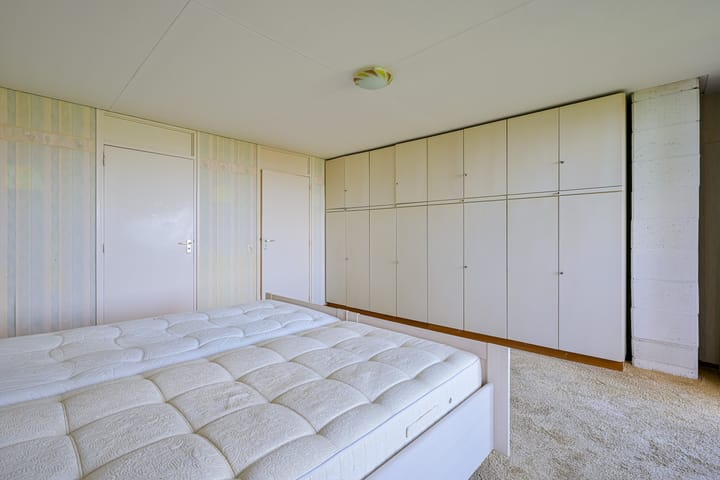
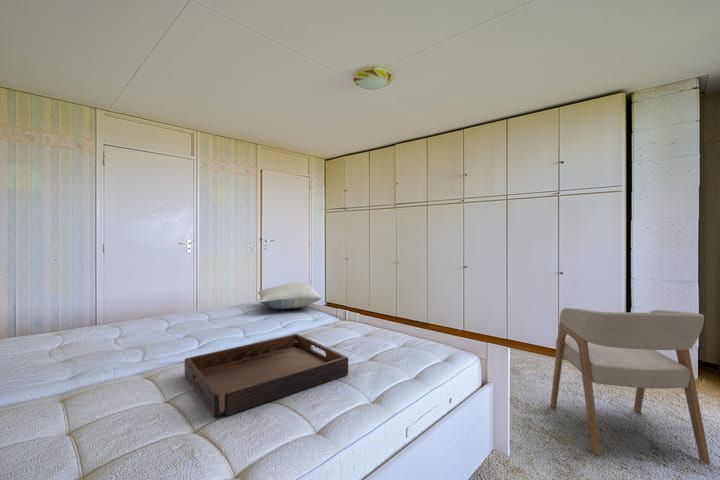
+ serving tray (266, 366)
+ pillow (288, 295)
+ armchair (623, 368)
